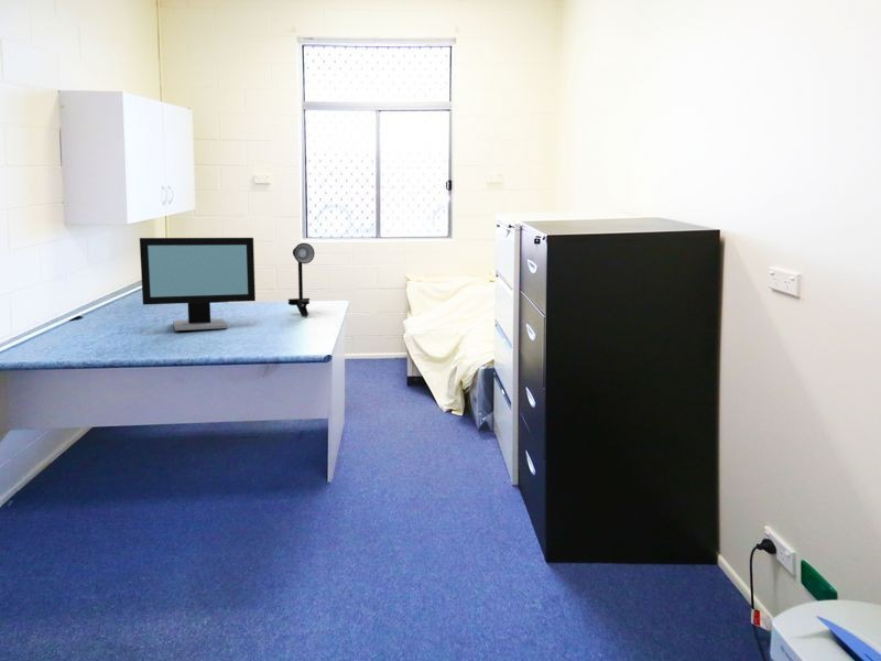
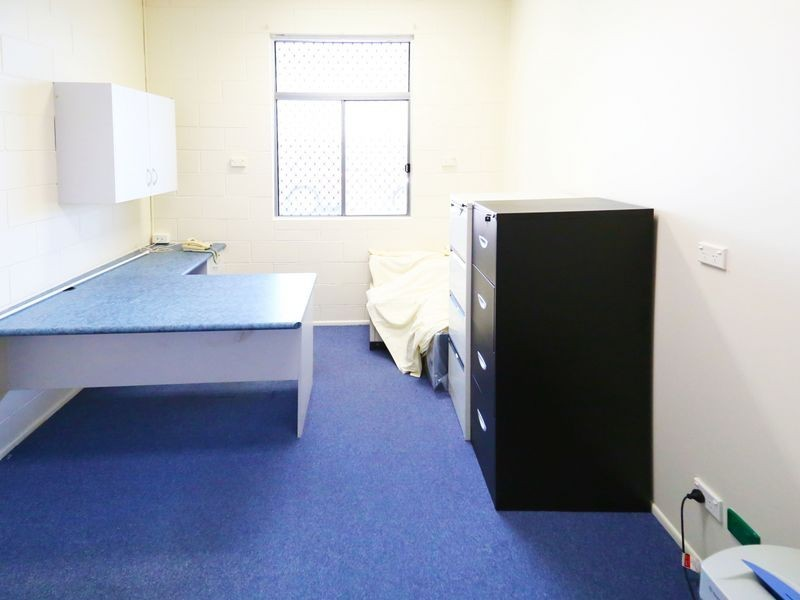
- desk lamp (301, 279)
- computer monitor (197, 282)
